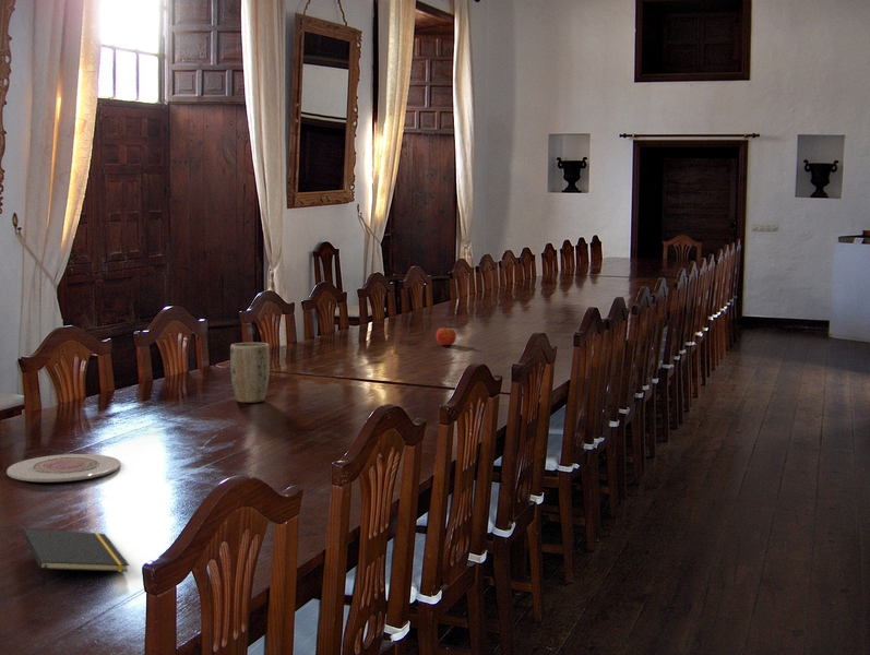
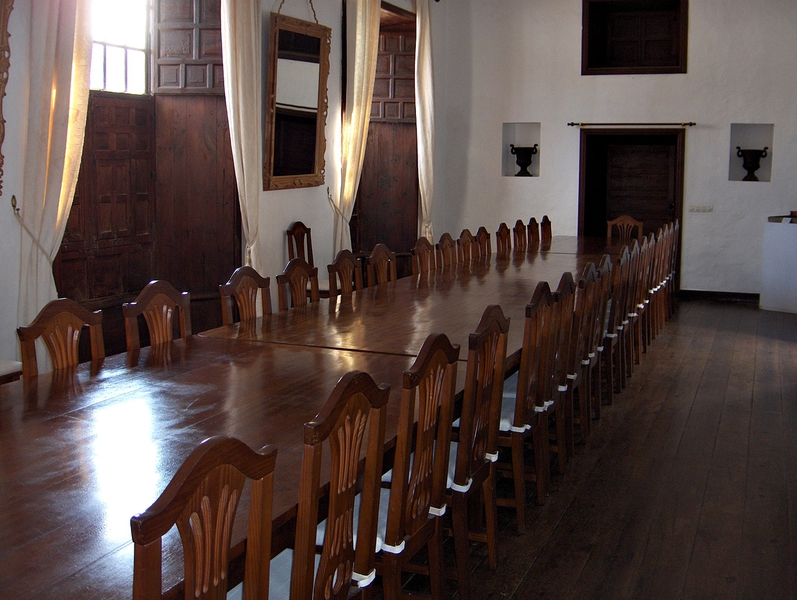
- plate (64, 466)
- plant pot (250, 372)
- notepad (74, 549)
- fruit (445, 334)
